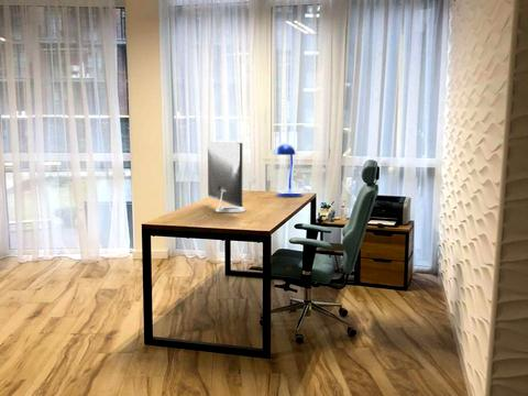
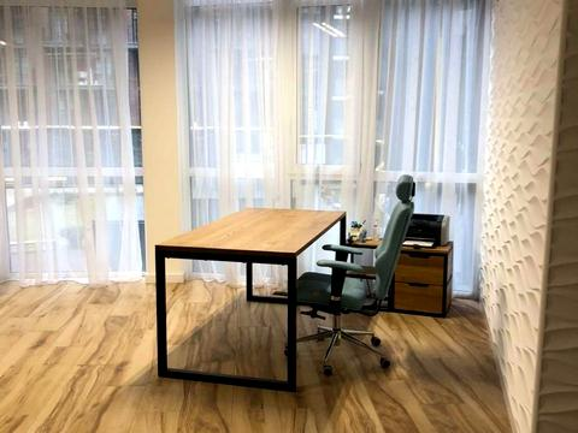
- monitor (230, 176)
- desk lamp (289, 170)
